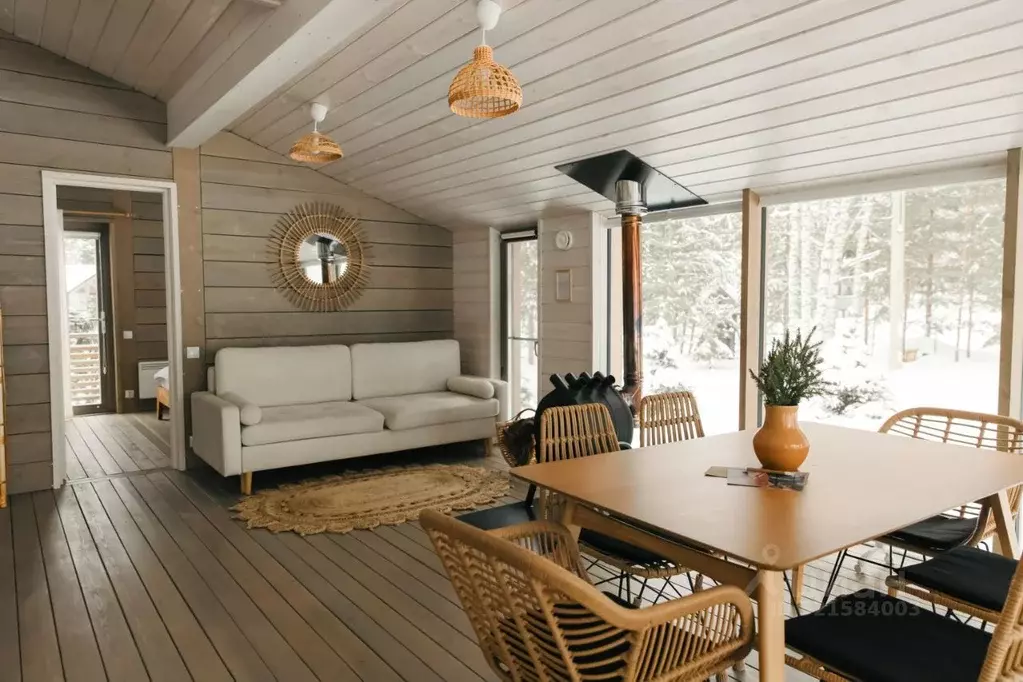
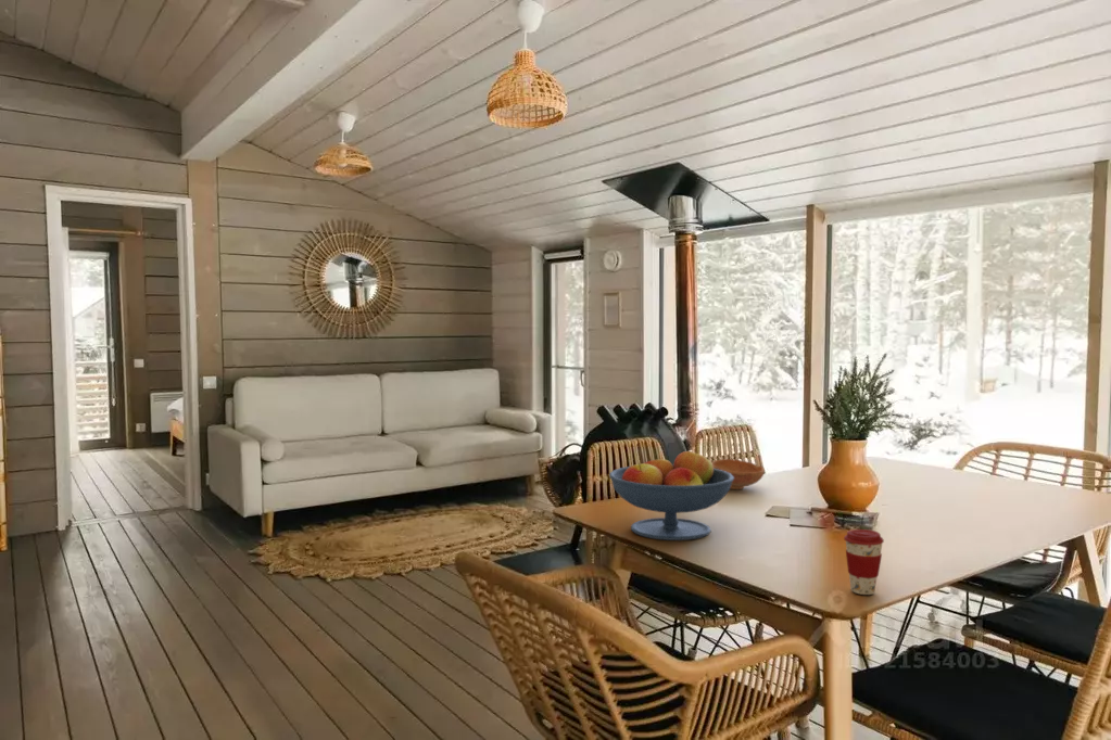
+ fruit bowl (670, 492)
+ coffee cup (862, 561)
+ bowl (736, 475)
